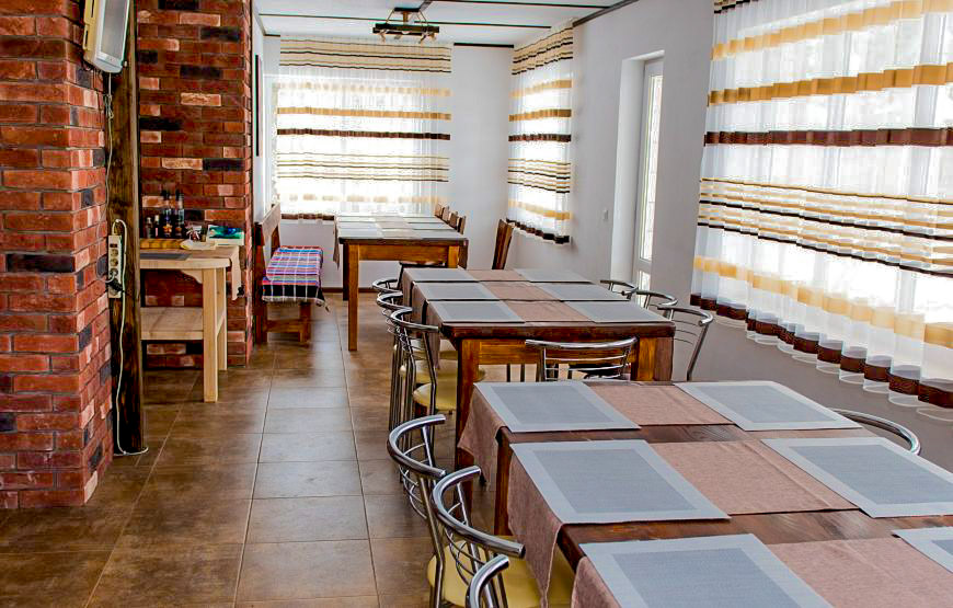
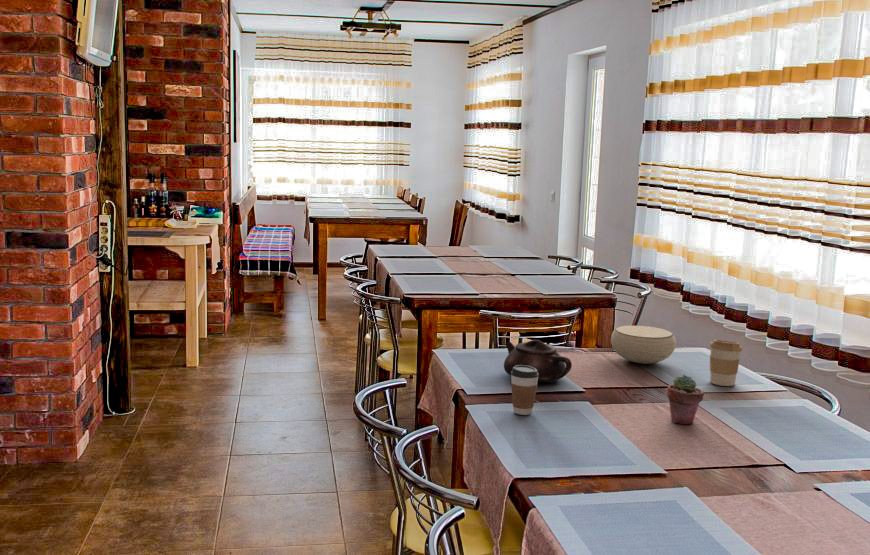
+ coffee cup (523, 390)
+ potted succulent (684, 398)
+ teapot (535, 359)
+ bowl (642, 346)
+ coffee cup (724, 361)
